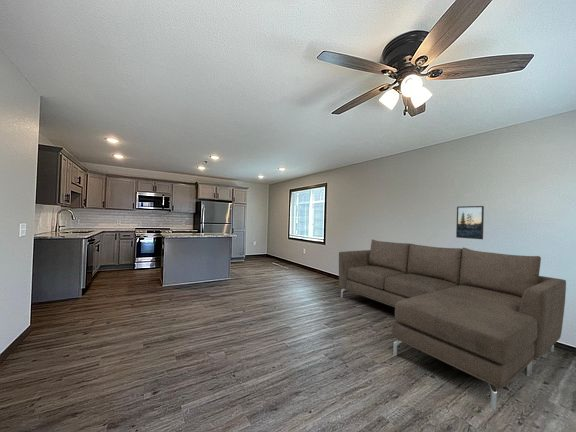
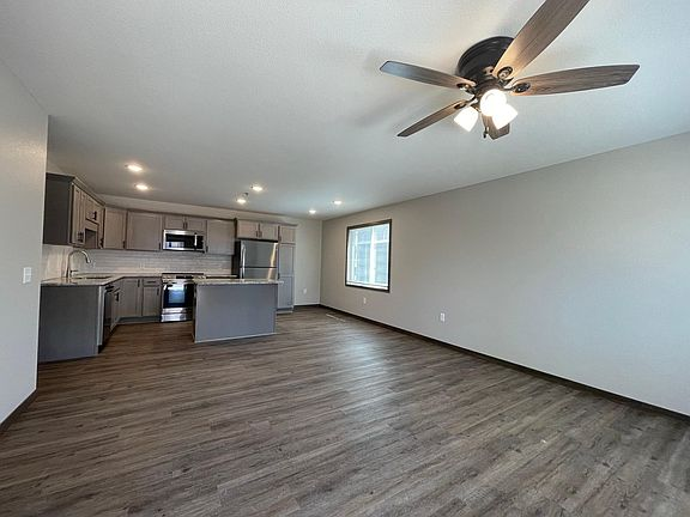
- sofa (407, 284)
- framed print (469, 222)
